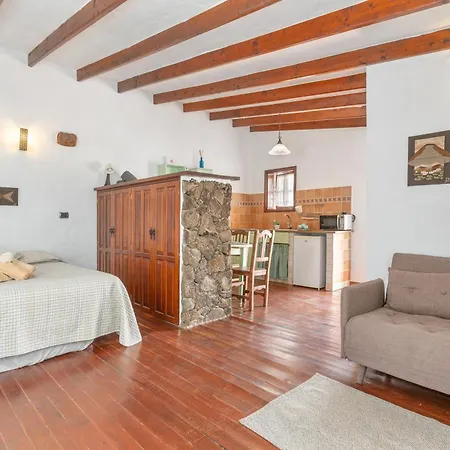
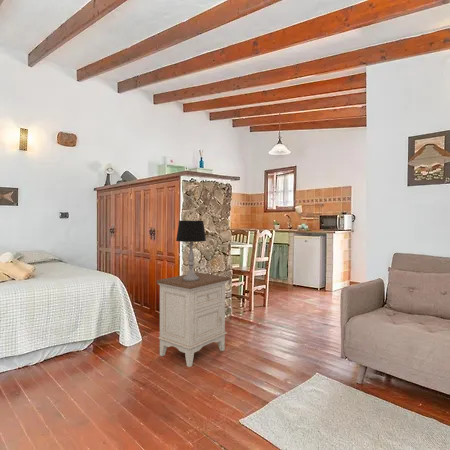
+ nightstand (194, 316)
+ table lamp (191, 249)
